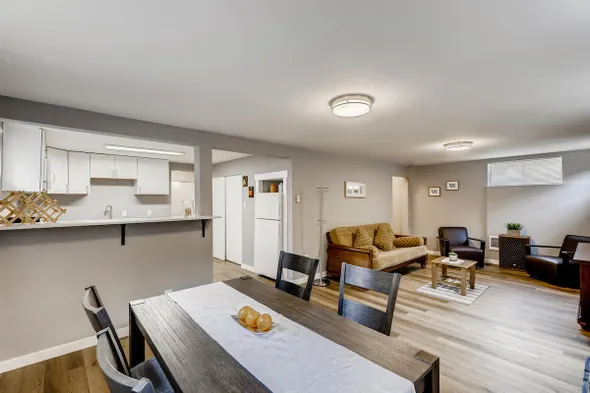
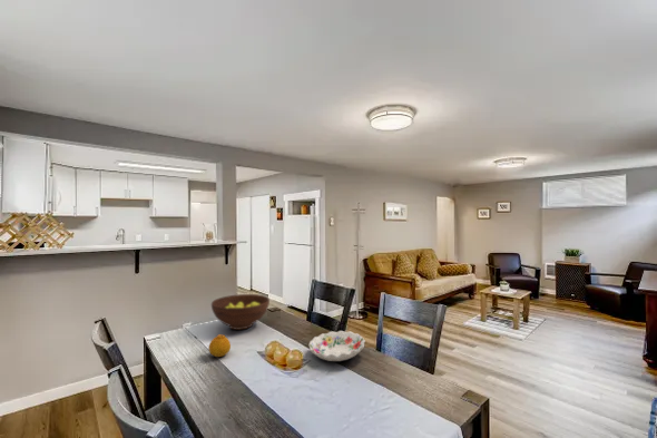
+ fruit (219, 344)
+ fruit bowl (241, 313)
+ decorative bowl (336, 347)
